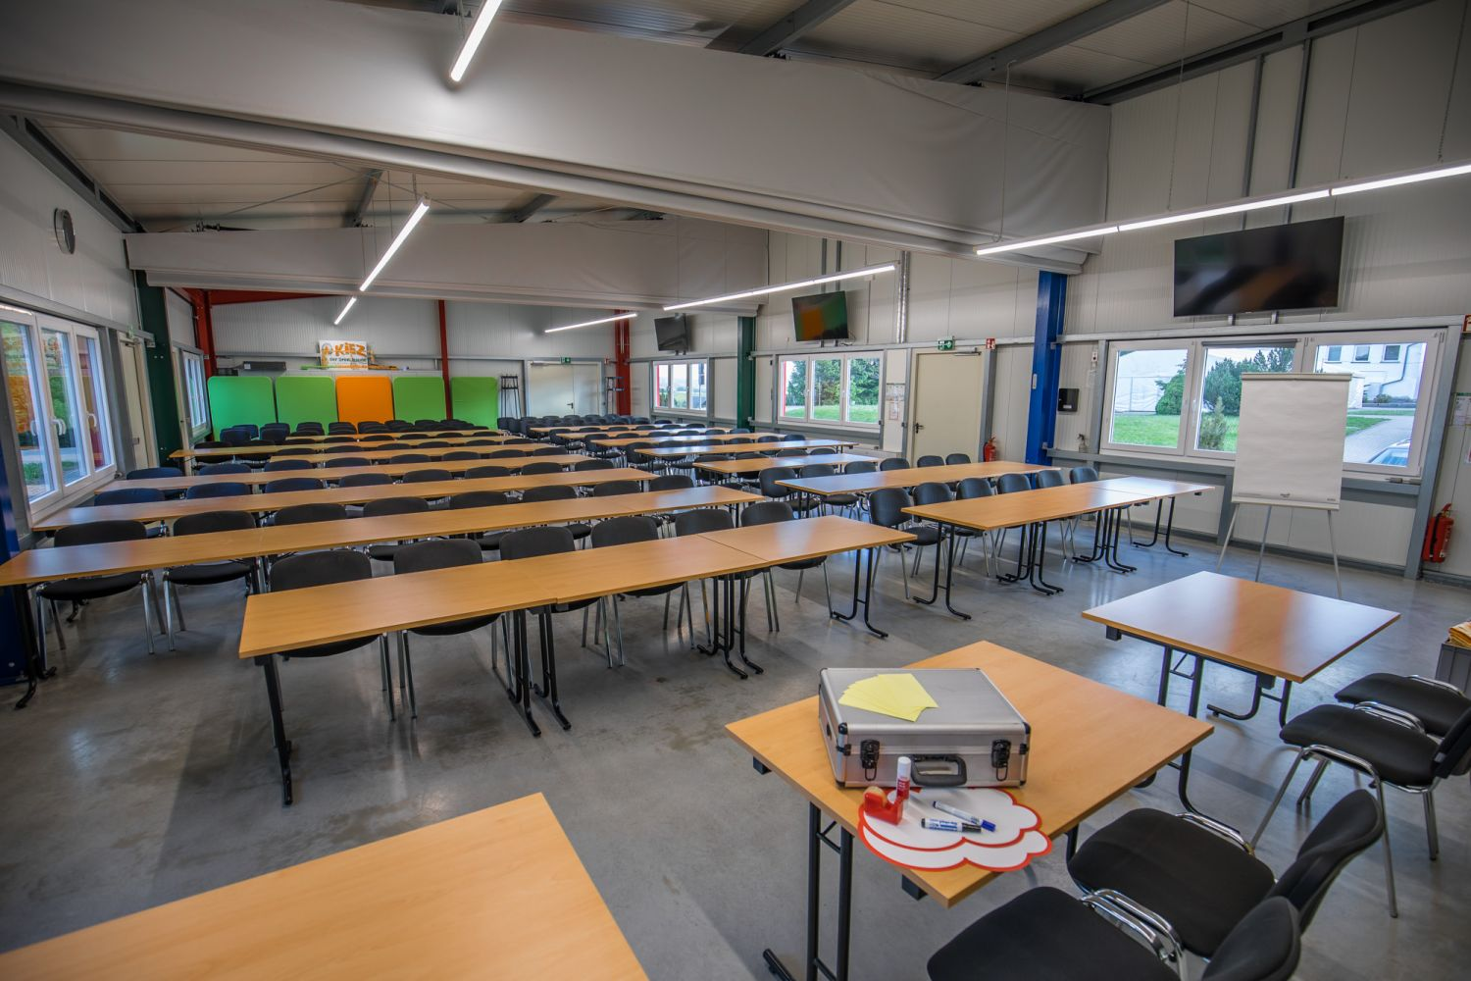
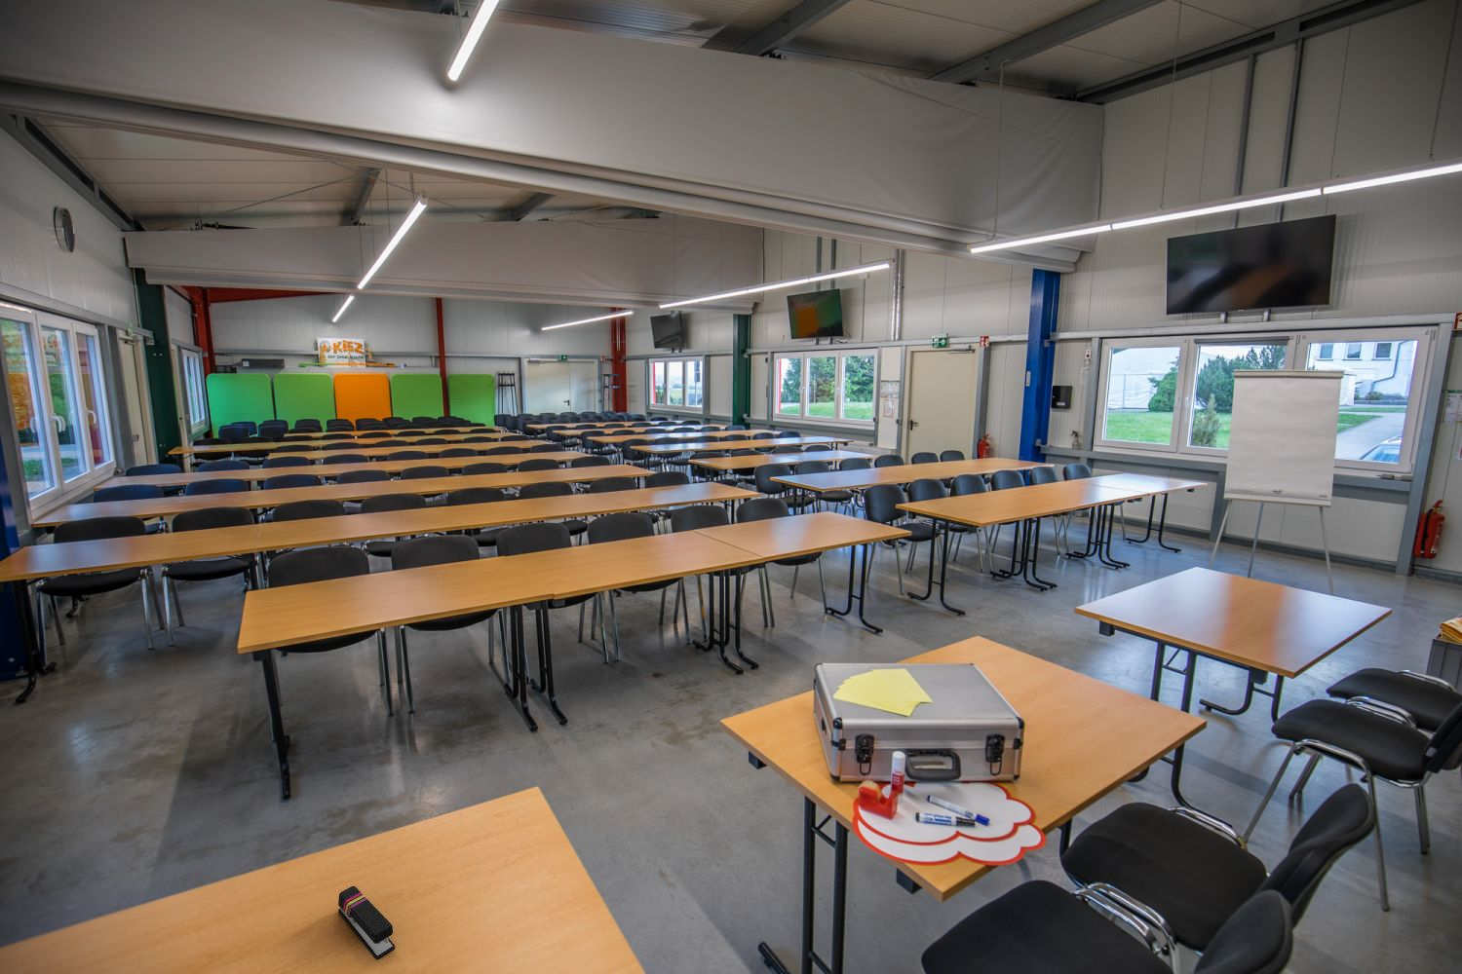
+ stapler (364, 917)
